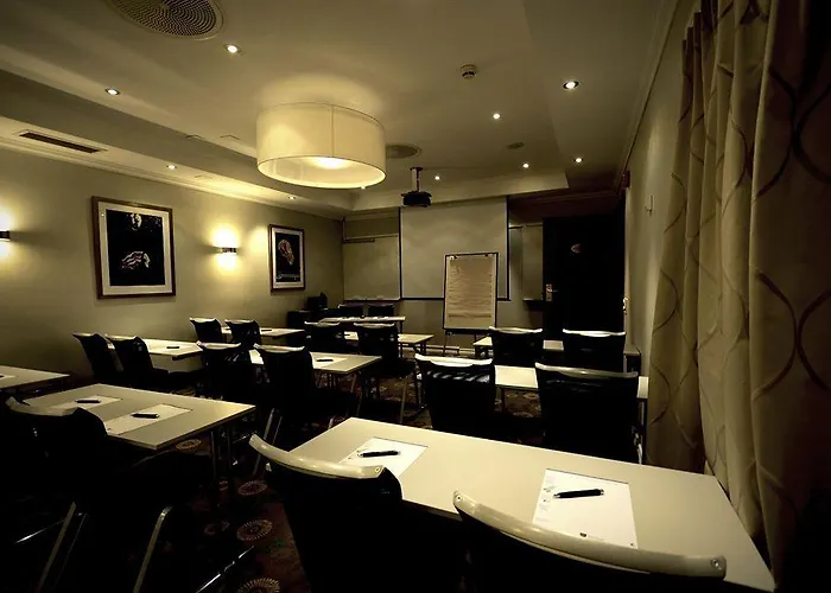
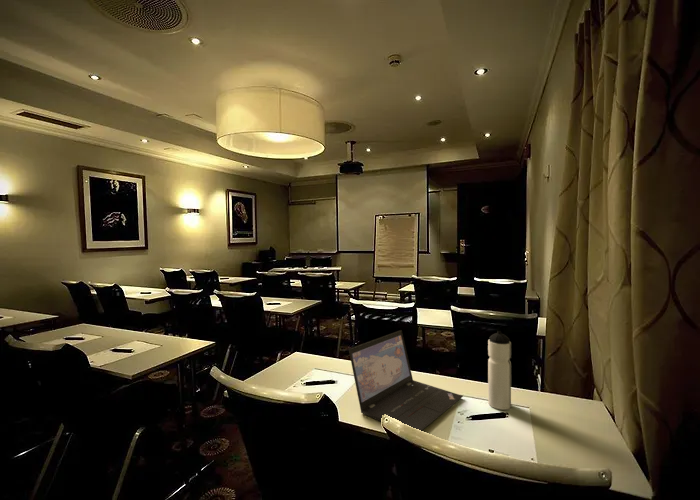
+ laptop (407, 374)
+ water bottle (499, 367)
